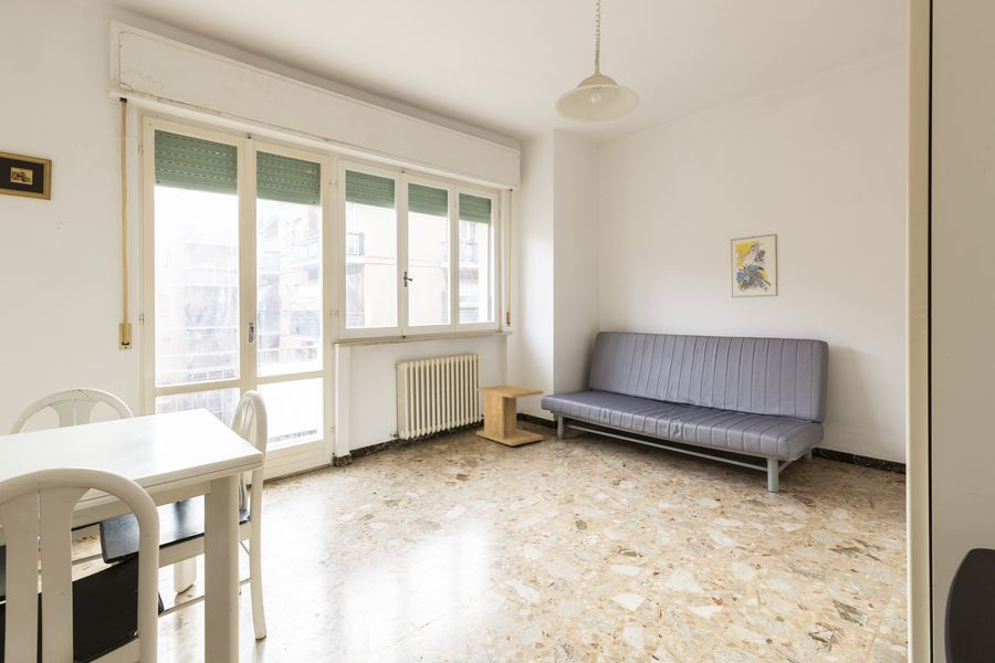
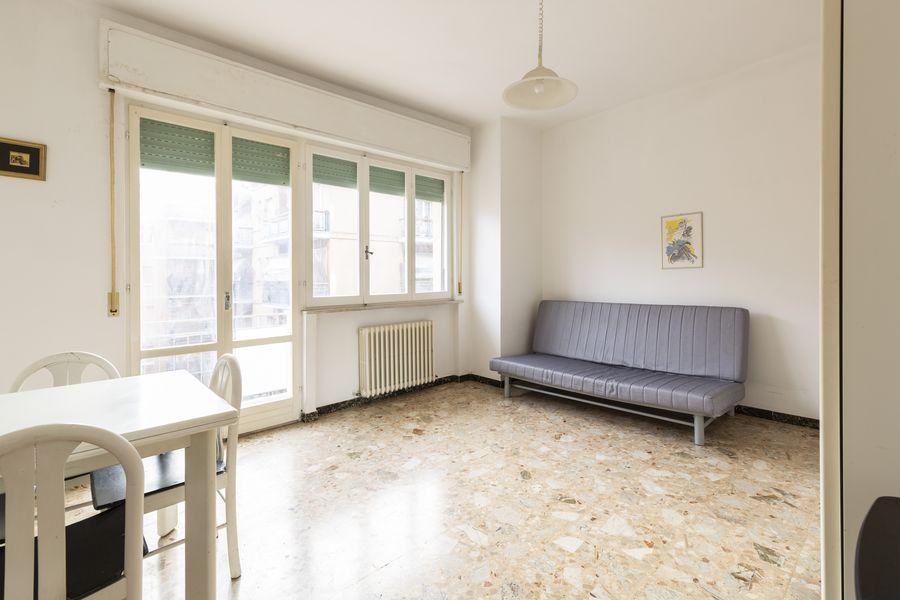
- side table (509, 413)
